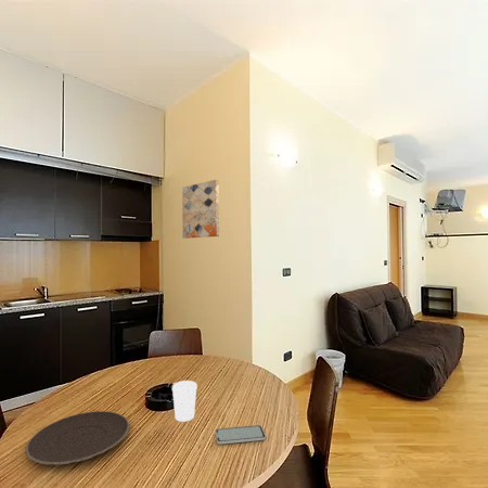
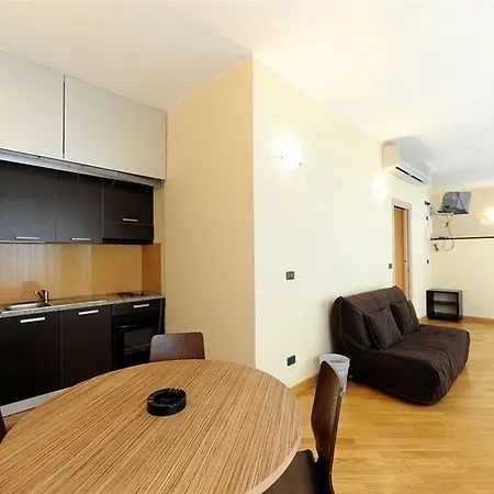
- plate (80, 437)
- smartphone (240, 434)
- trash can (184, 399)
- wall art (200, 210)
